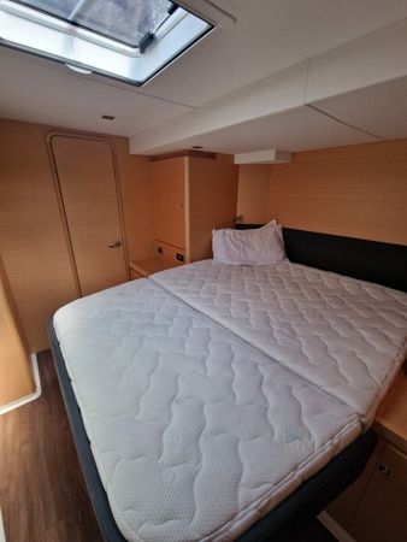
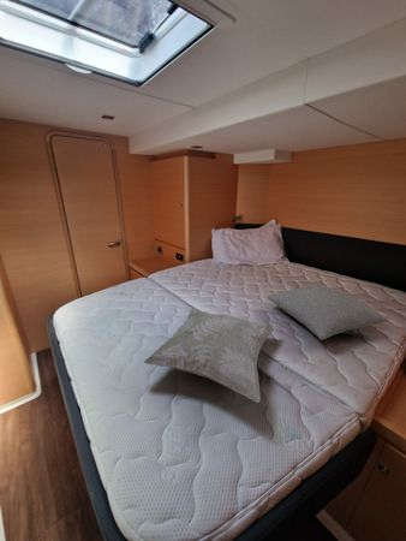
+ decorative pillow (216, 341)
+ pillow (321, 307)
